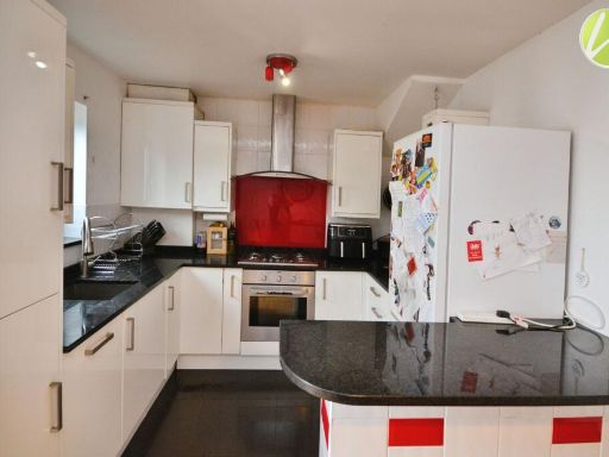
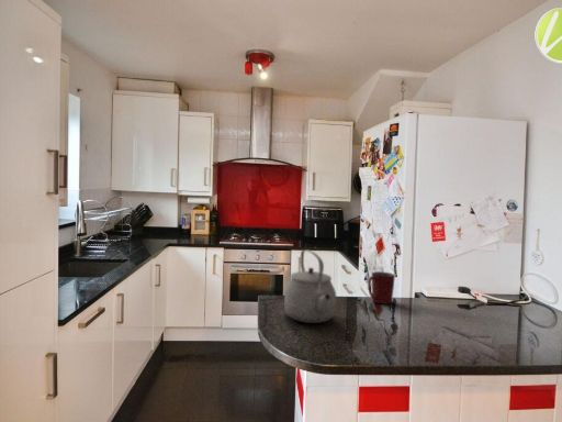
+ mug (380, 288)
+ tea kettle (313, 287)
